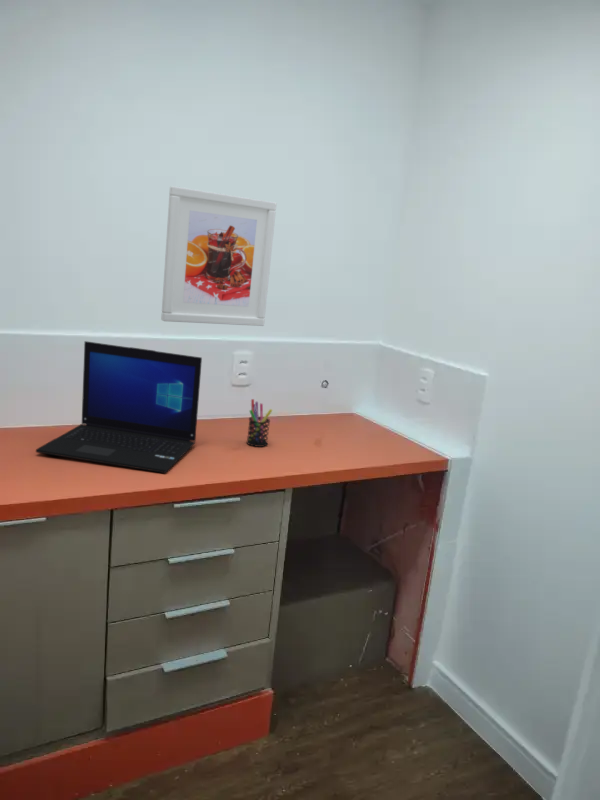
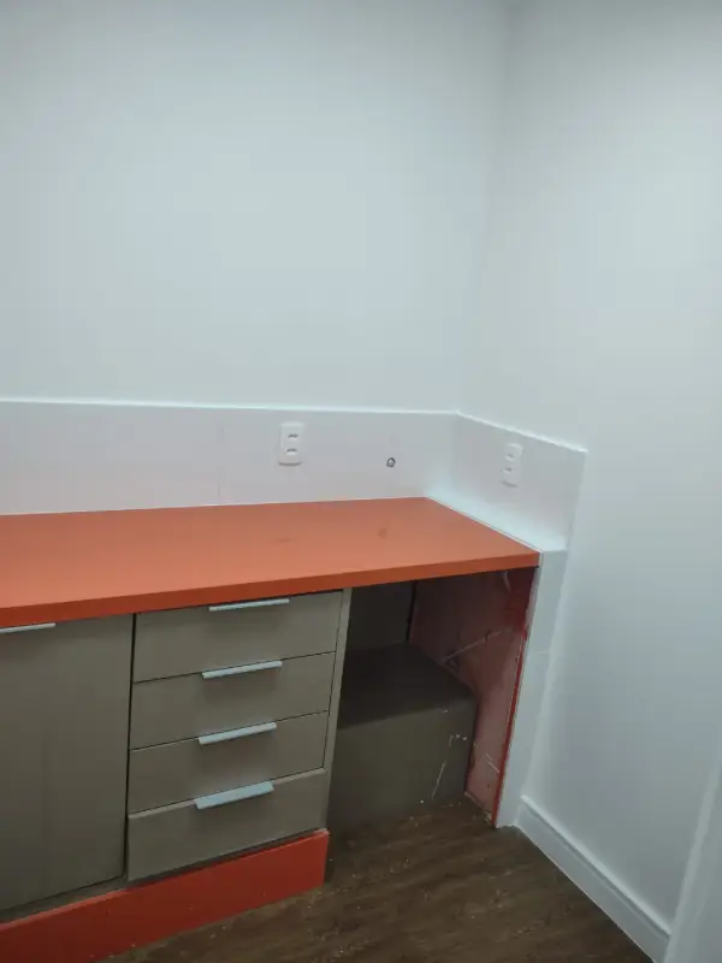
- pen holder (256, 422)
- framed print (219, 260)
- laptop (122, 403)
